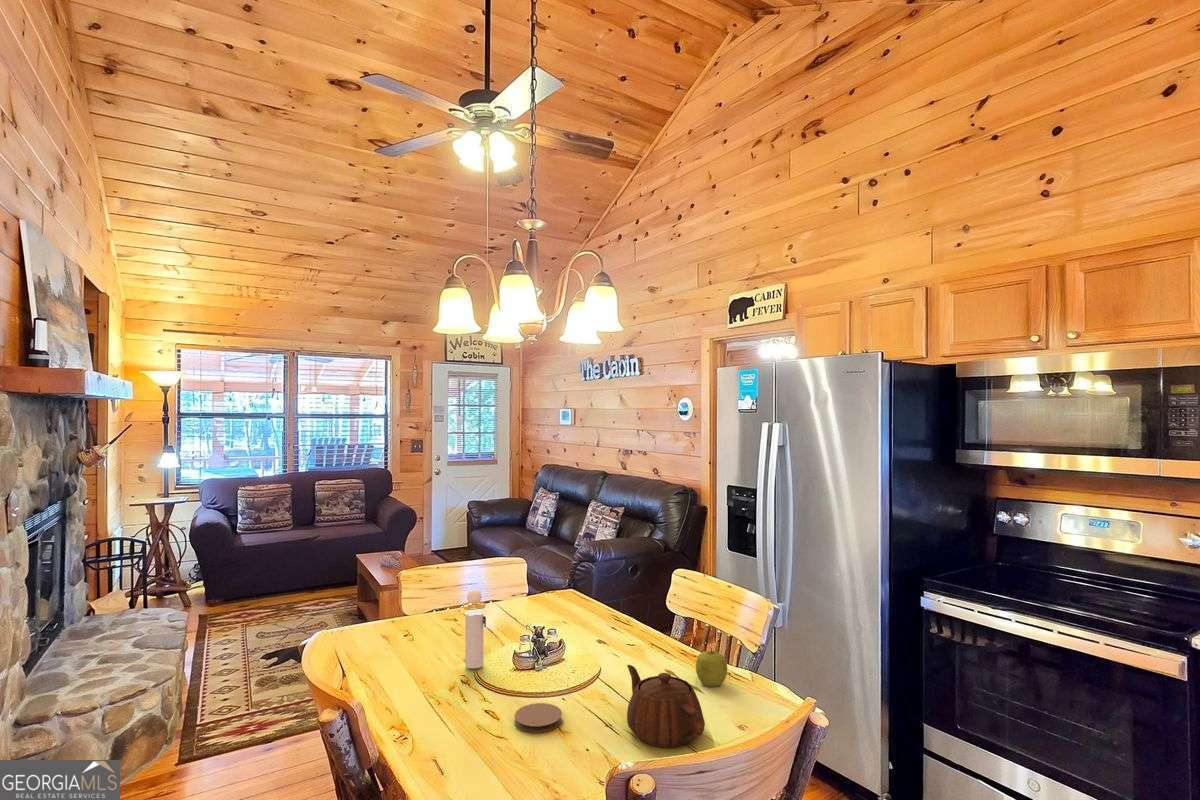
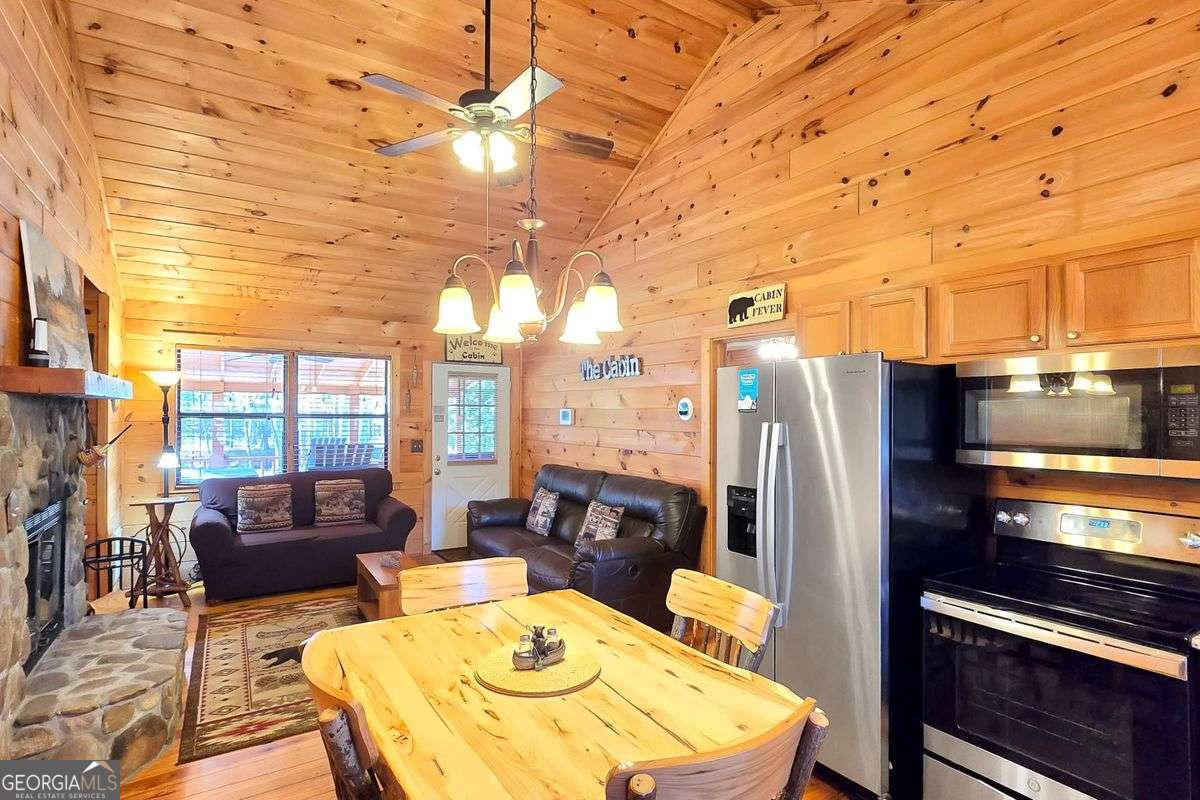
- teapot (662, 703)
- fruit (711, 666)
- coaster (538, 717)
- perfume bottle (474, 628)
